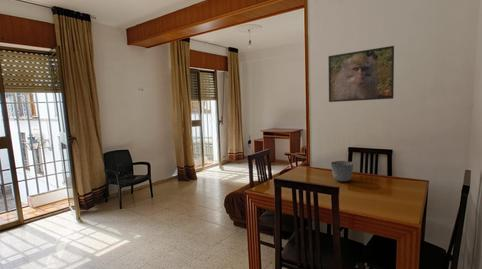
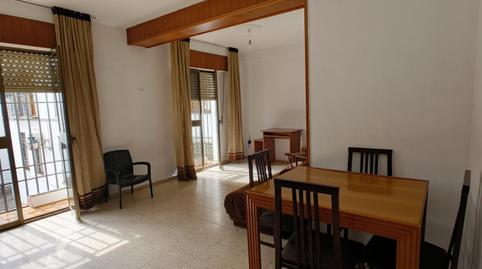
- cup (342, 172)
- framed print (359, 76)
